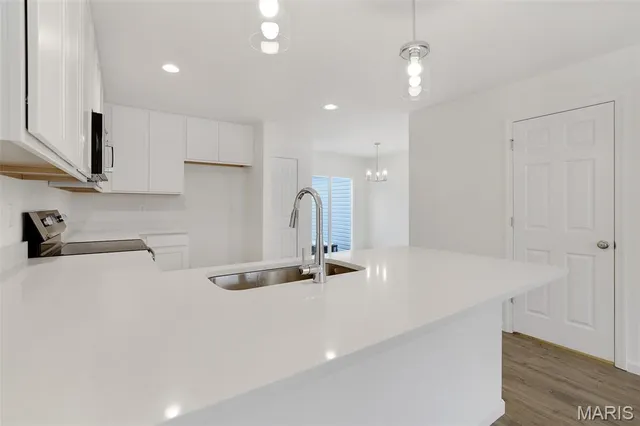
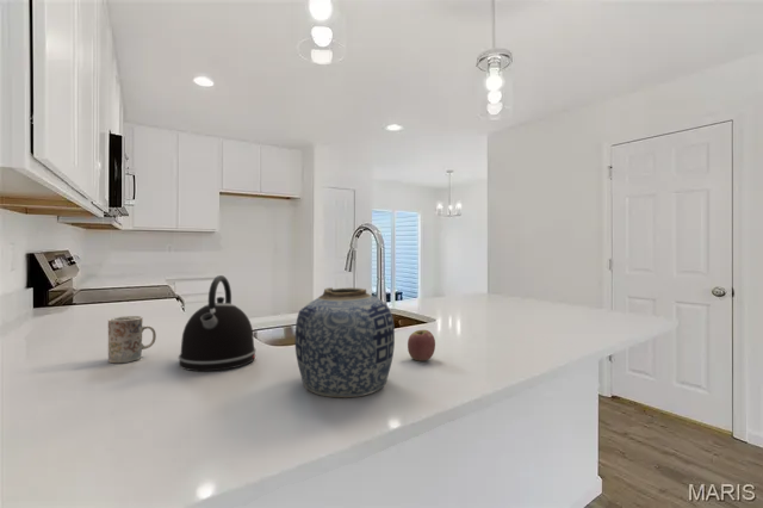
+ apple (421, 345)
+ vase (345, 335)
+ kettle (218, 317)
+ mug (130, 337)
